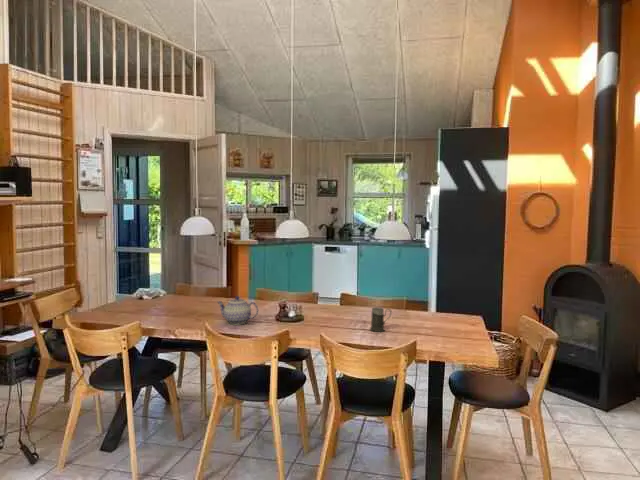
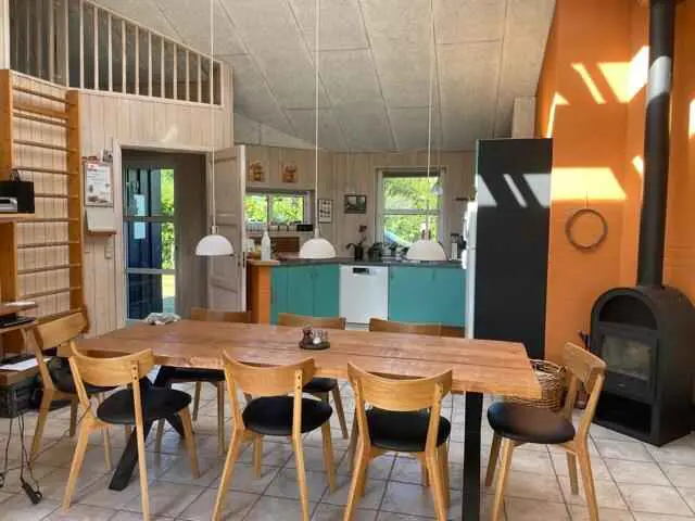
- teapot (237, 309)
- mug (380, 319)
